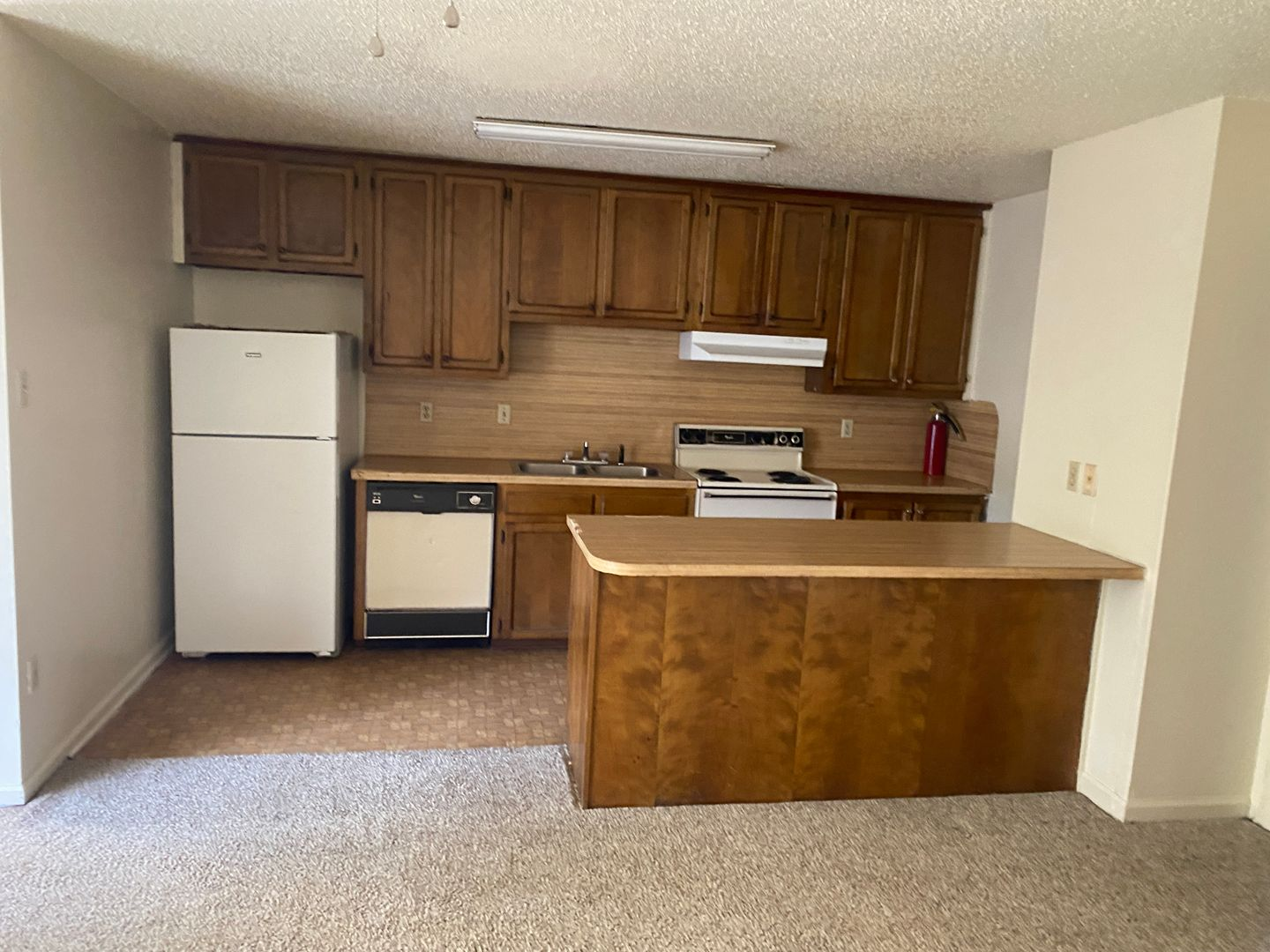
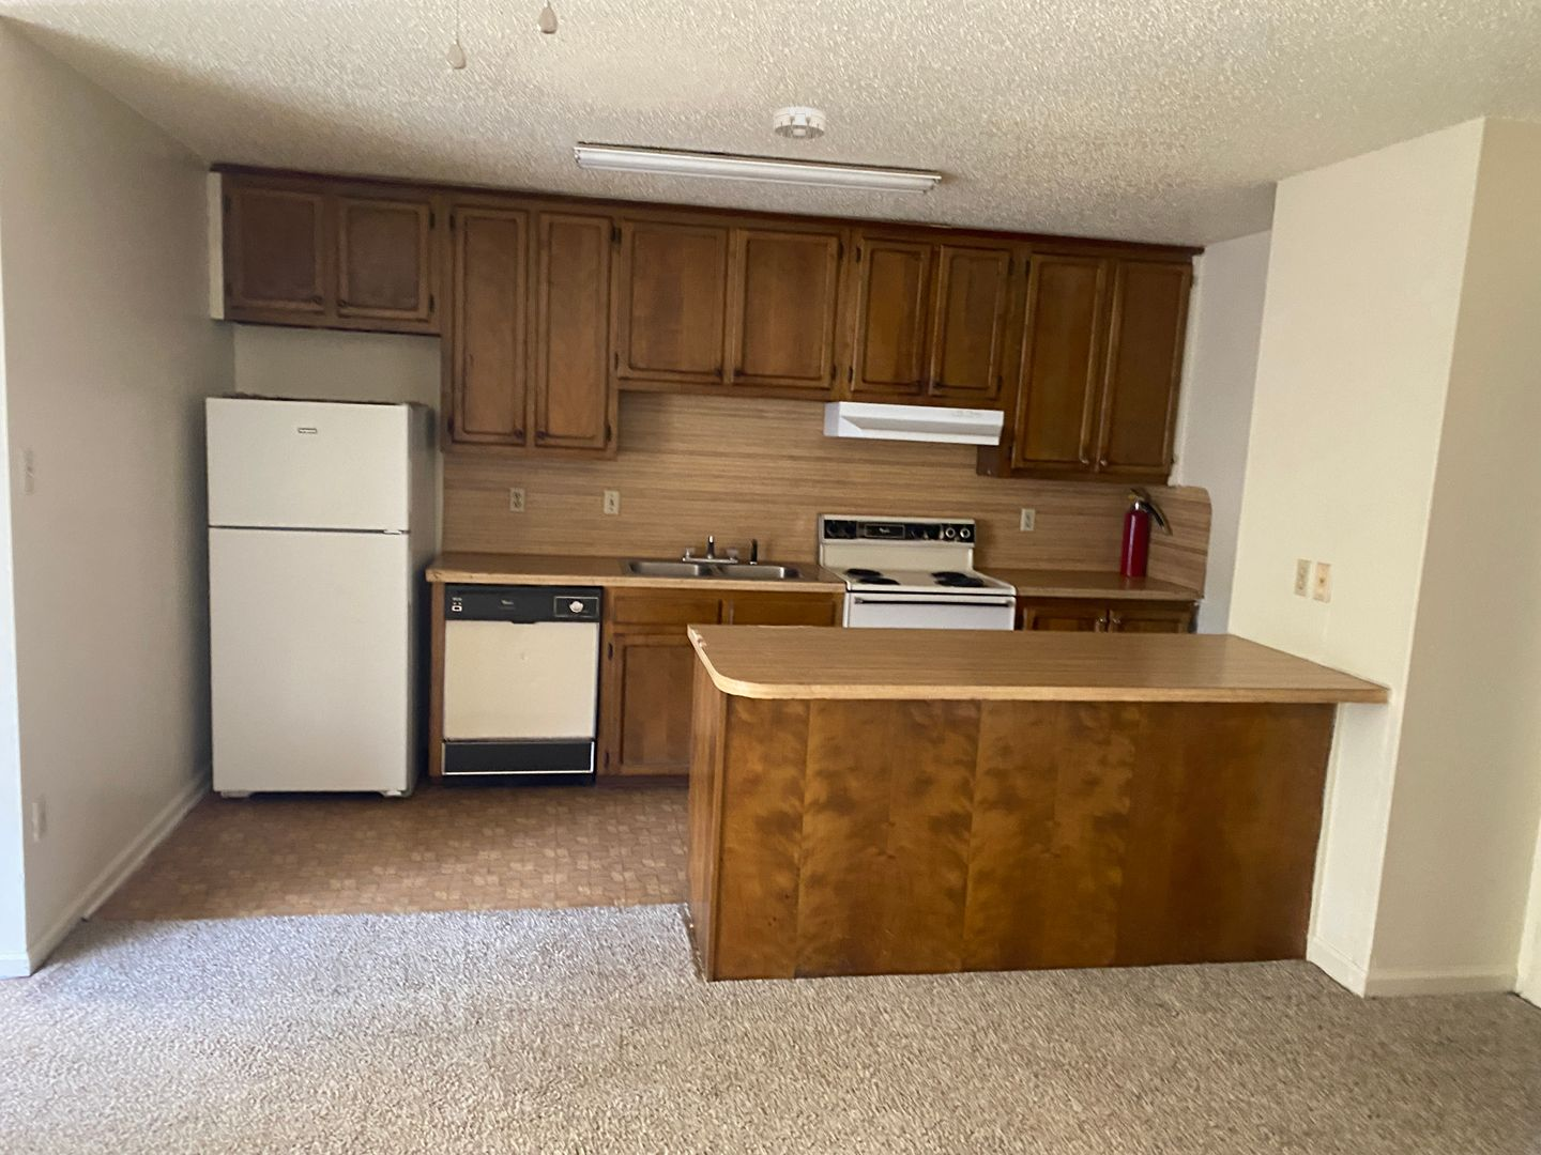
+ smoke detector (800, 121)
